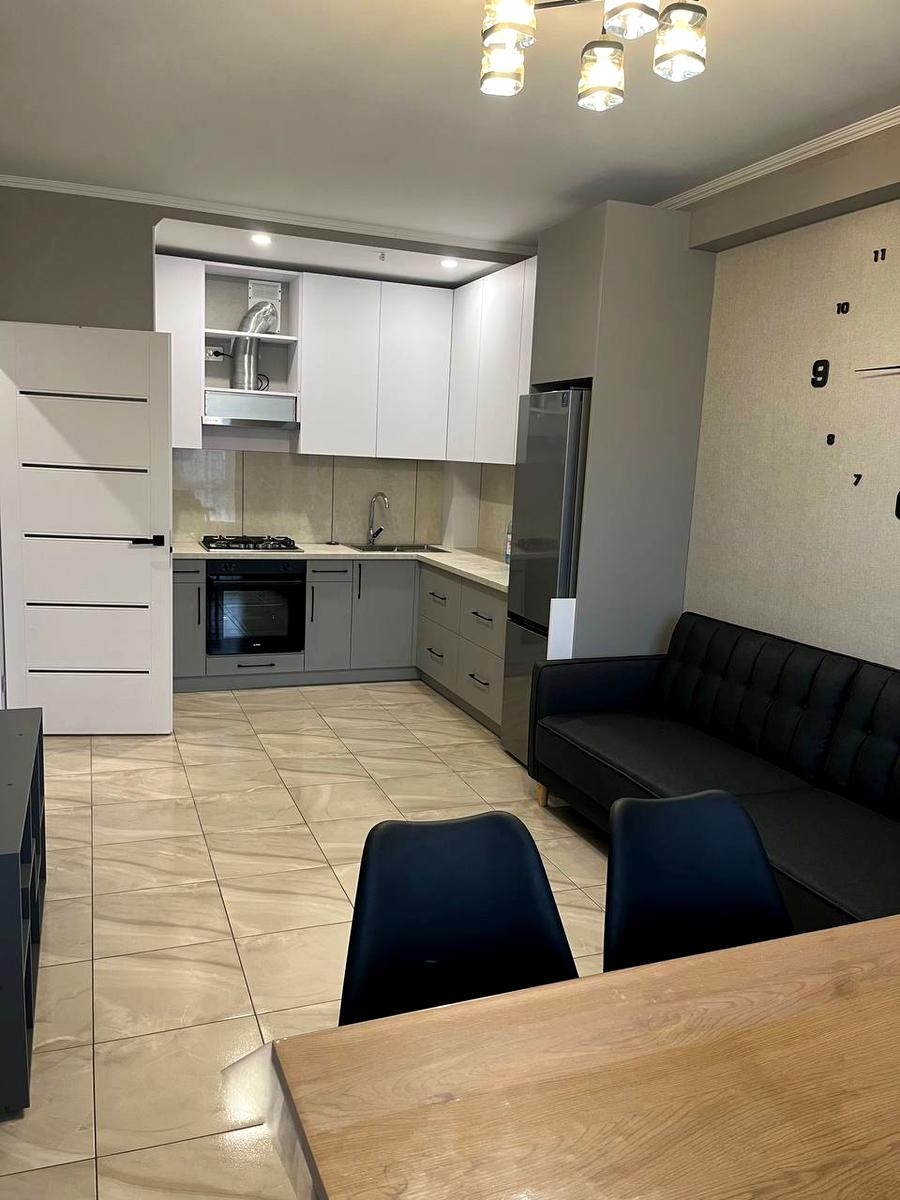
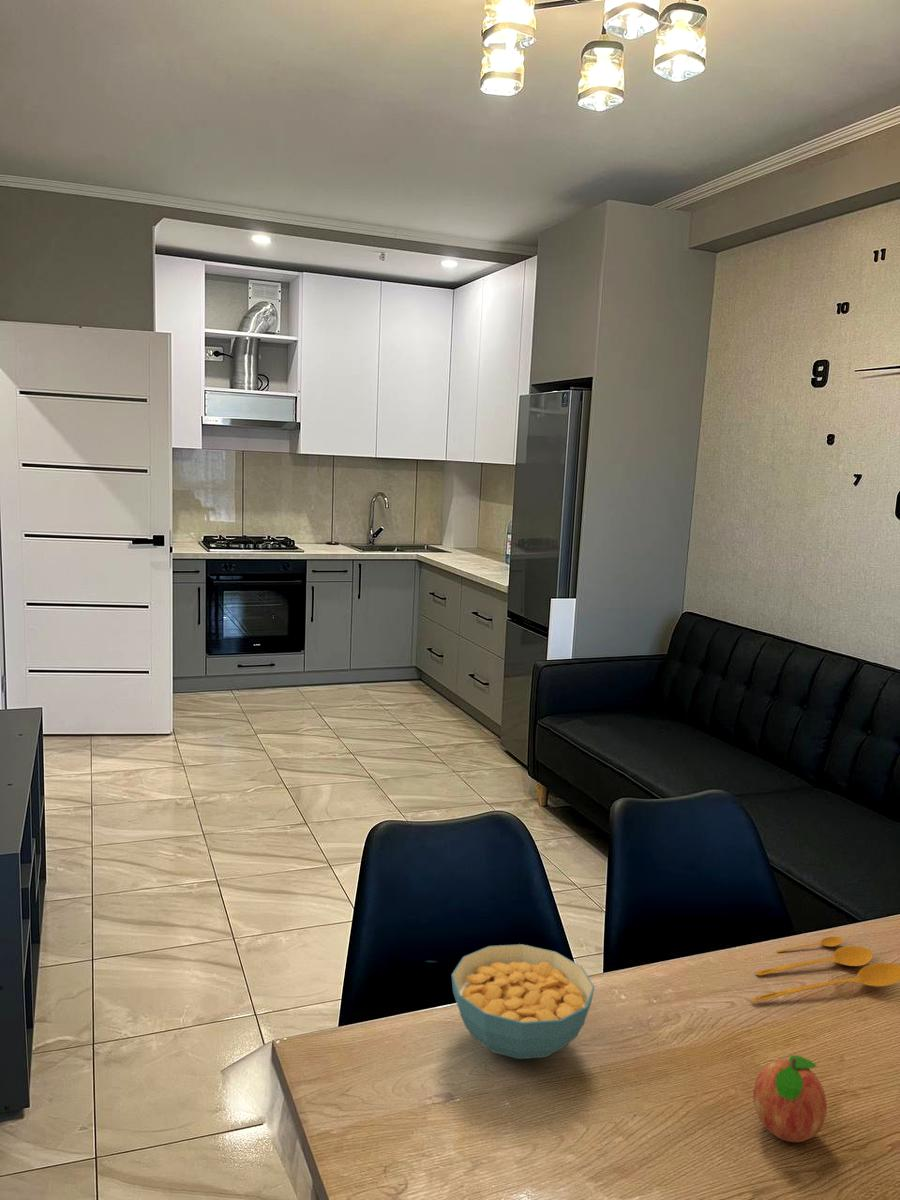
+ cereal bowl (520, 1012)
+ spoon (807, 964)
+ fruit (790, 1094)
